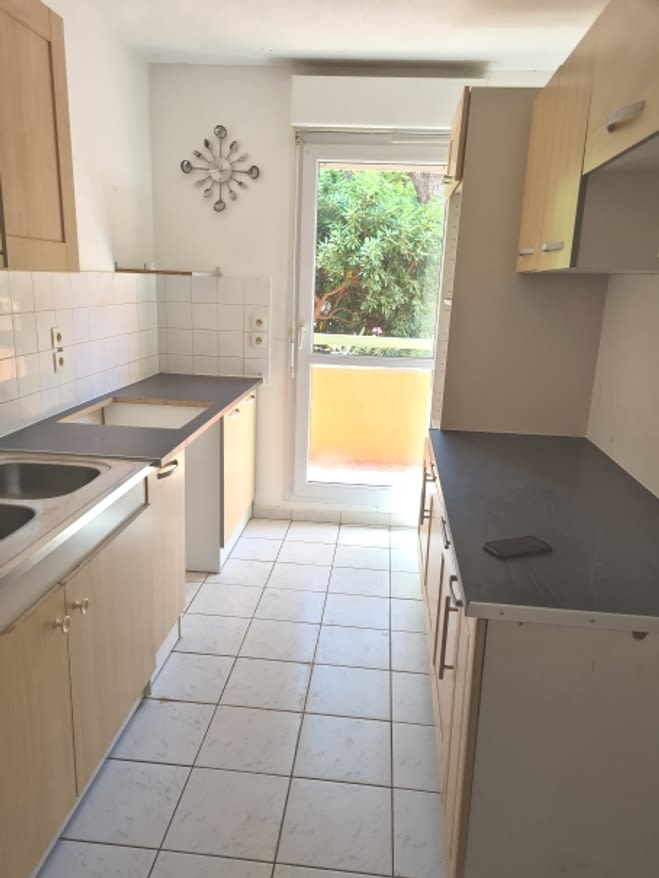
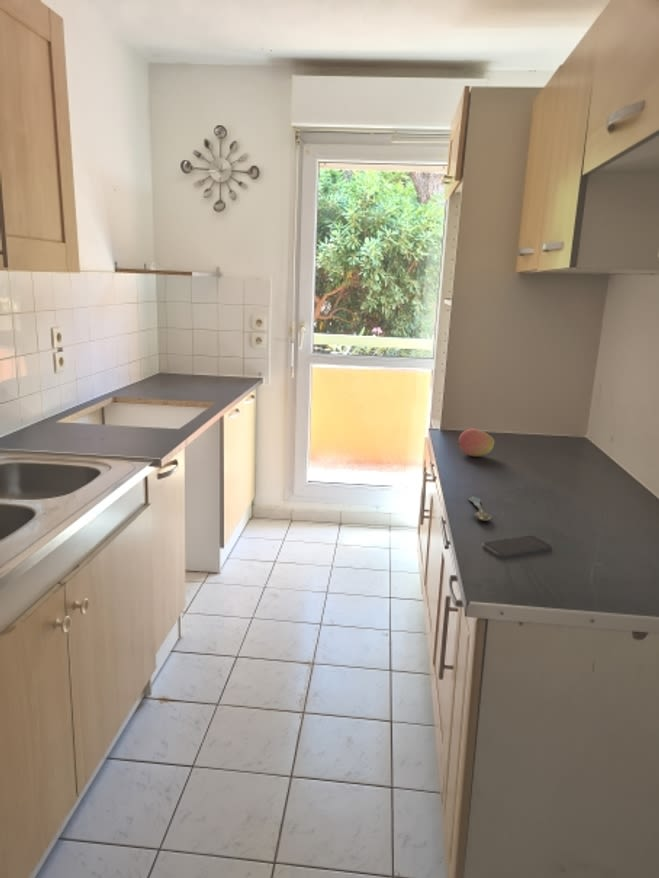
+ spoon (478, 507)
+ fruit (474, 442)
